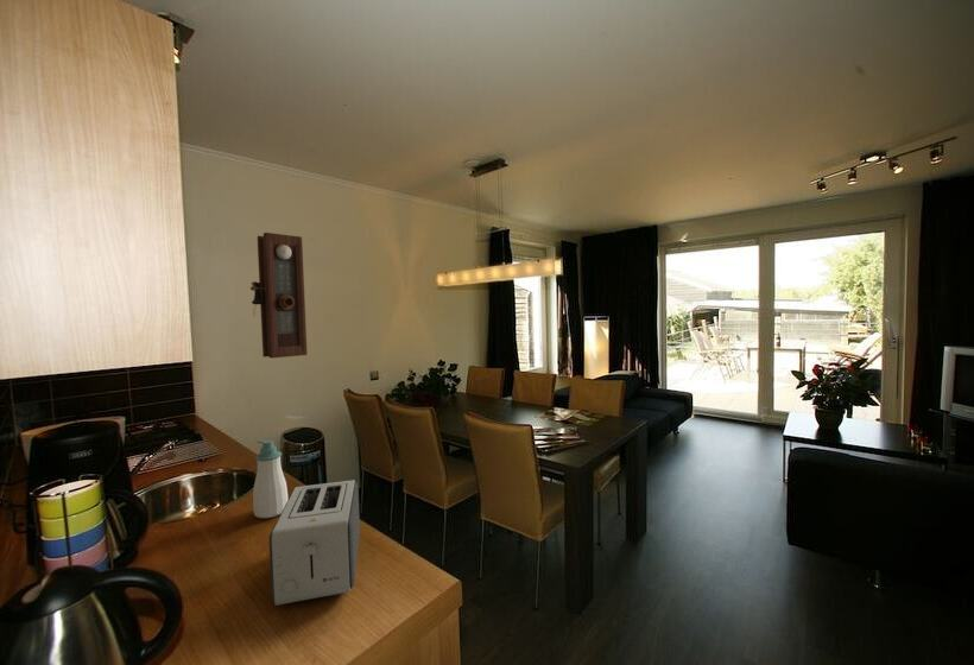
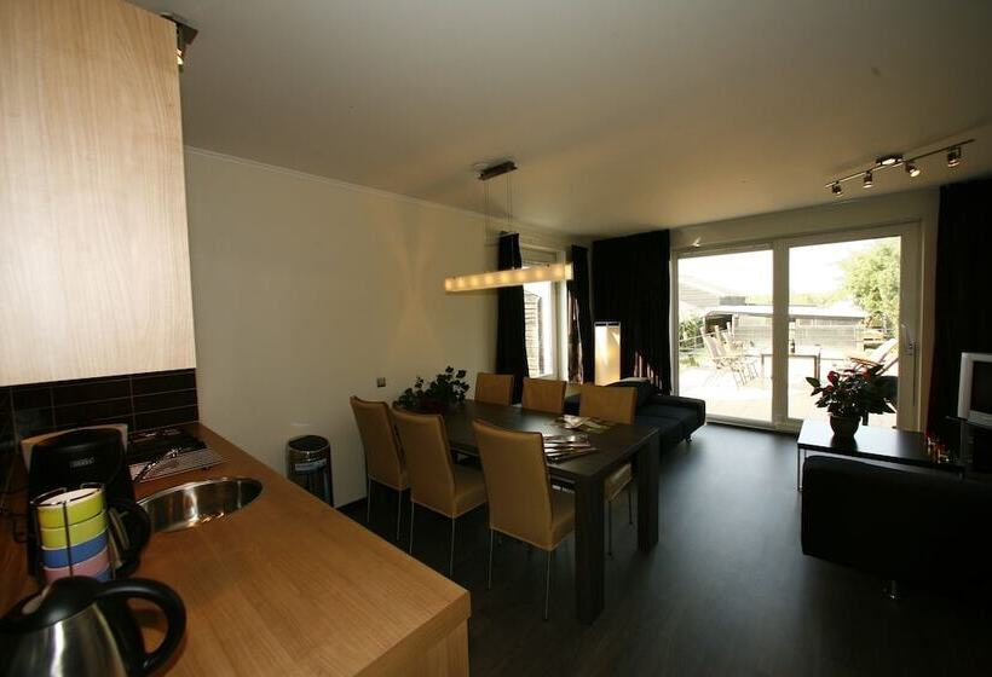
- pendulum clock (277, 296)
- soap bottle (270, 476)
- toaster (320, 538)
